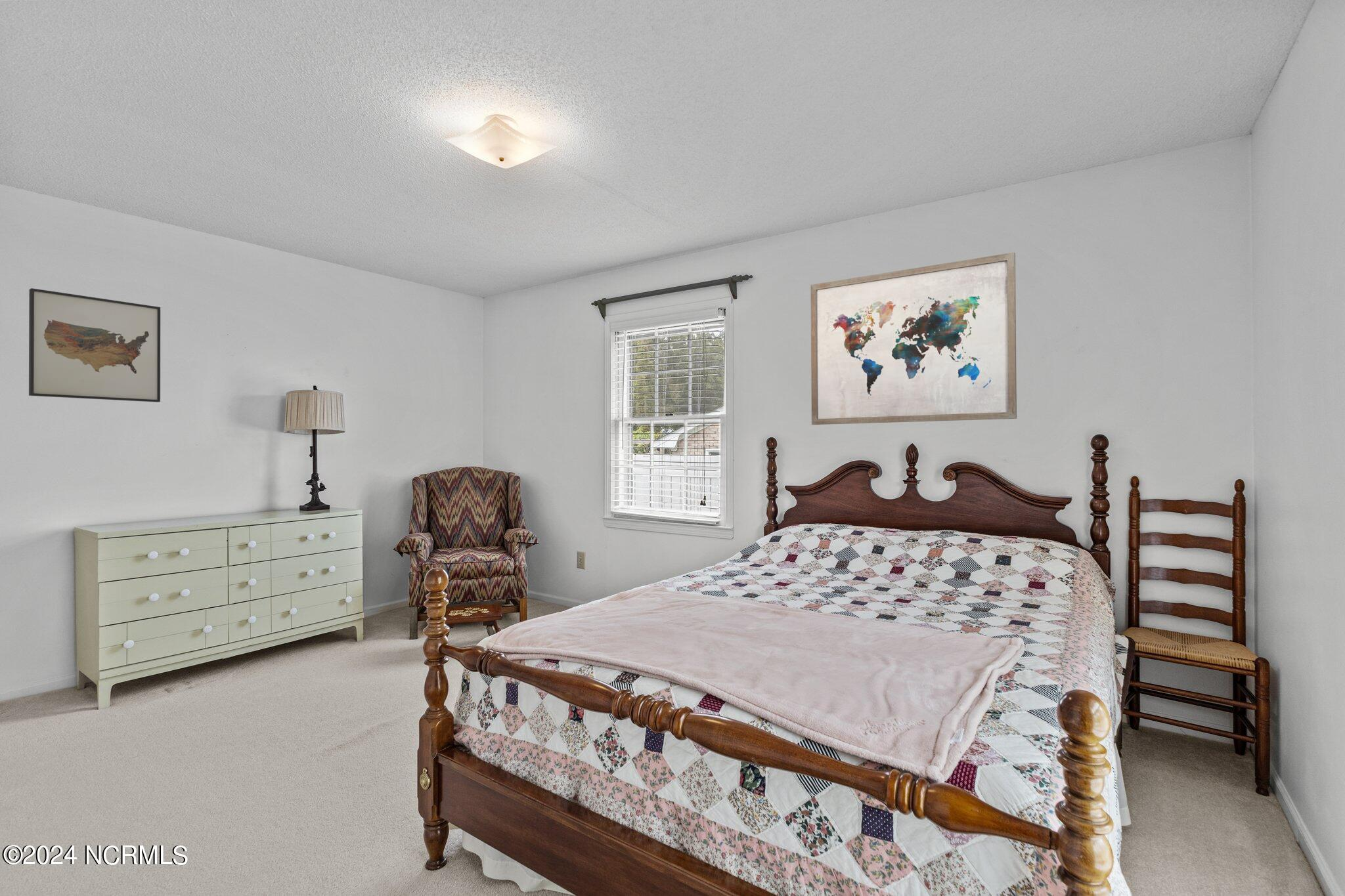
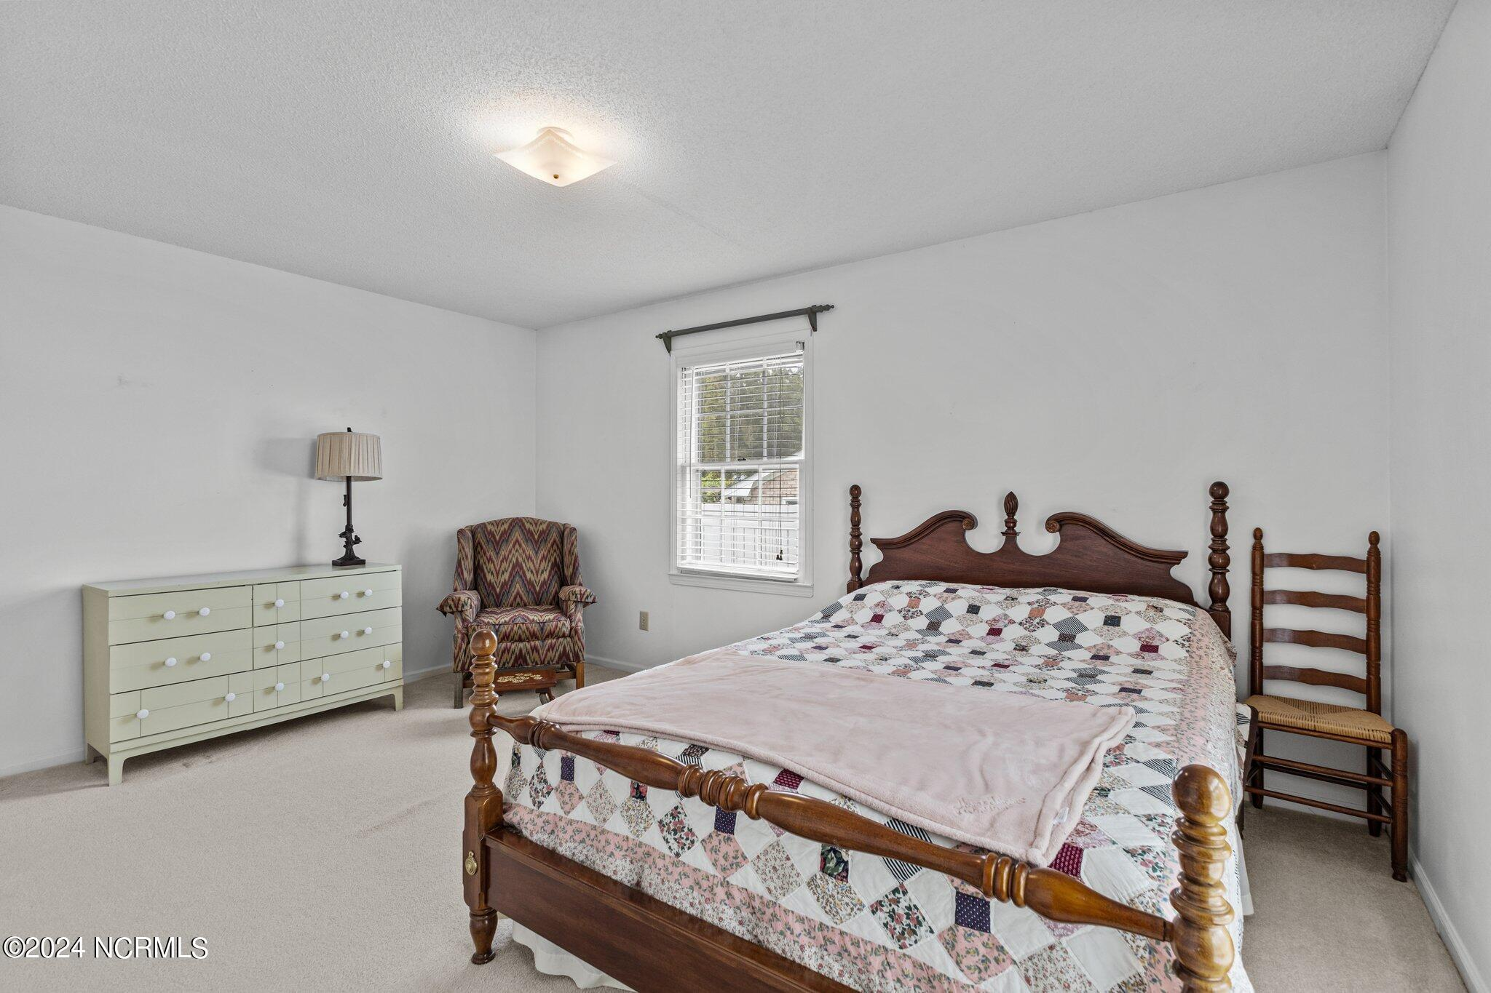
- wall art (904, 346)
- wall art (99, 349)
